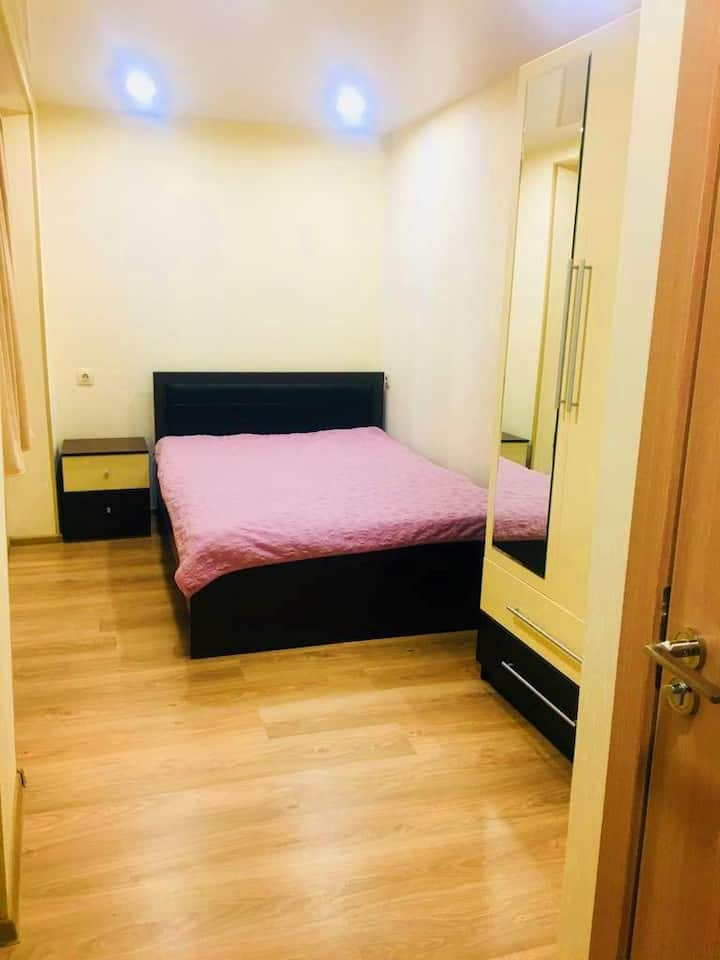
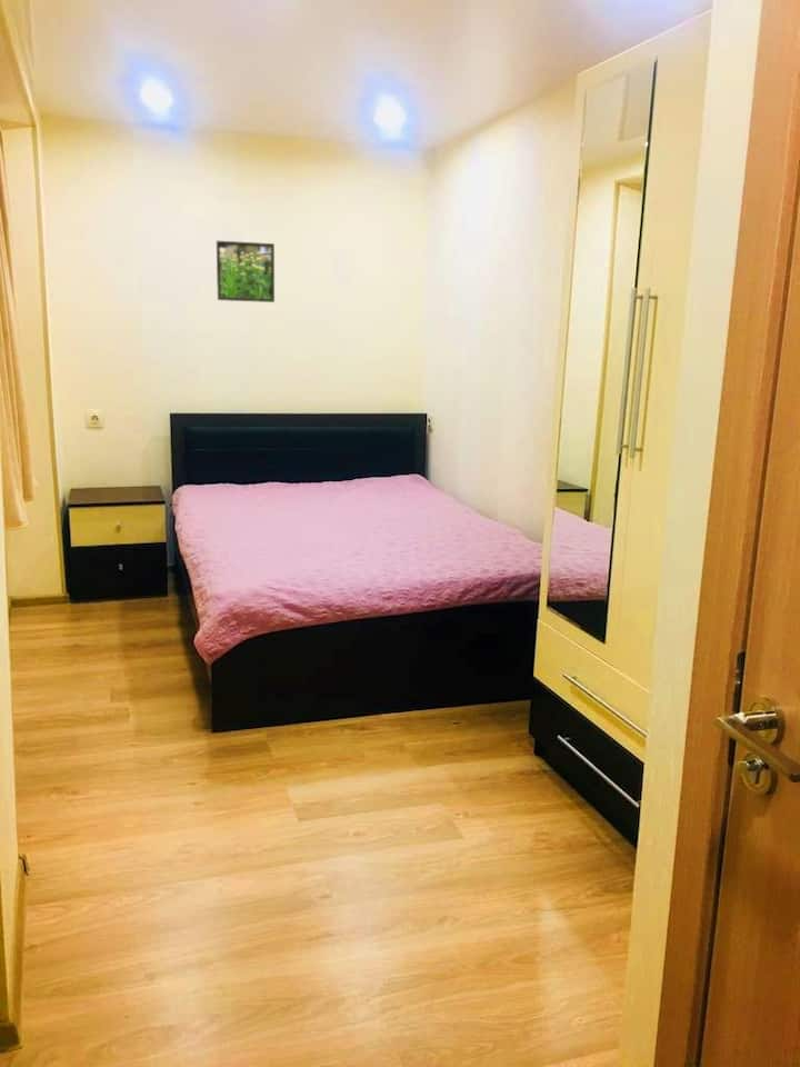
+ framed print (246, 271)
